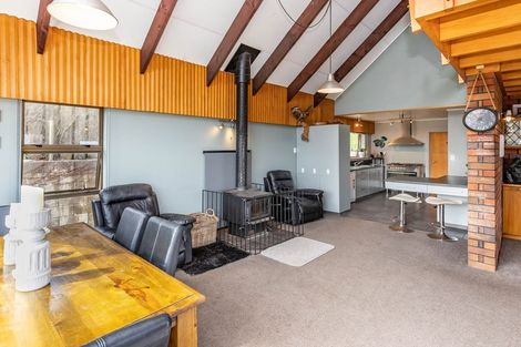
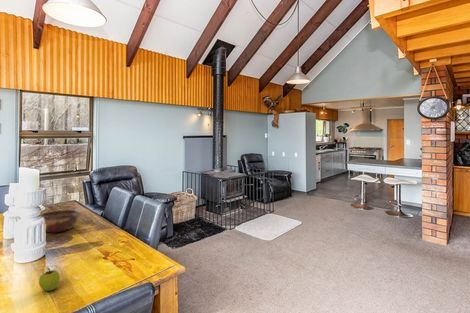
+ decorative bowl (58, 221)
+ fruit (49, 278)
